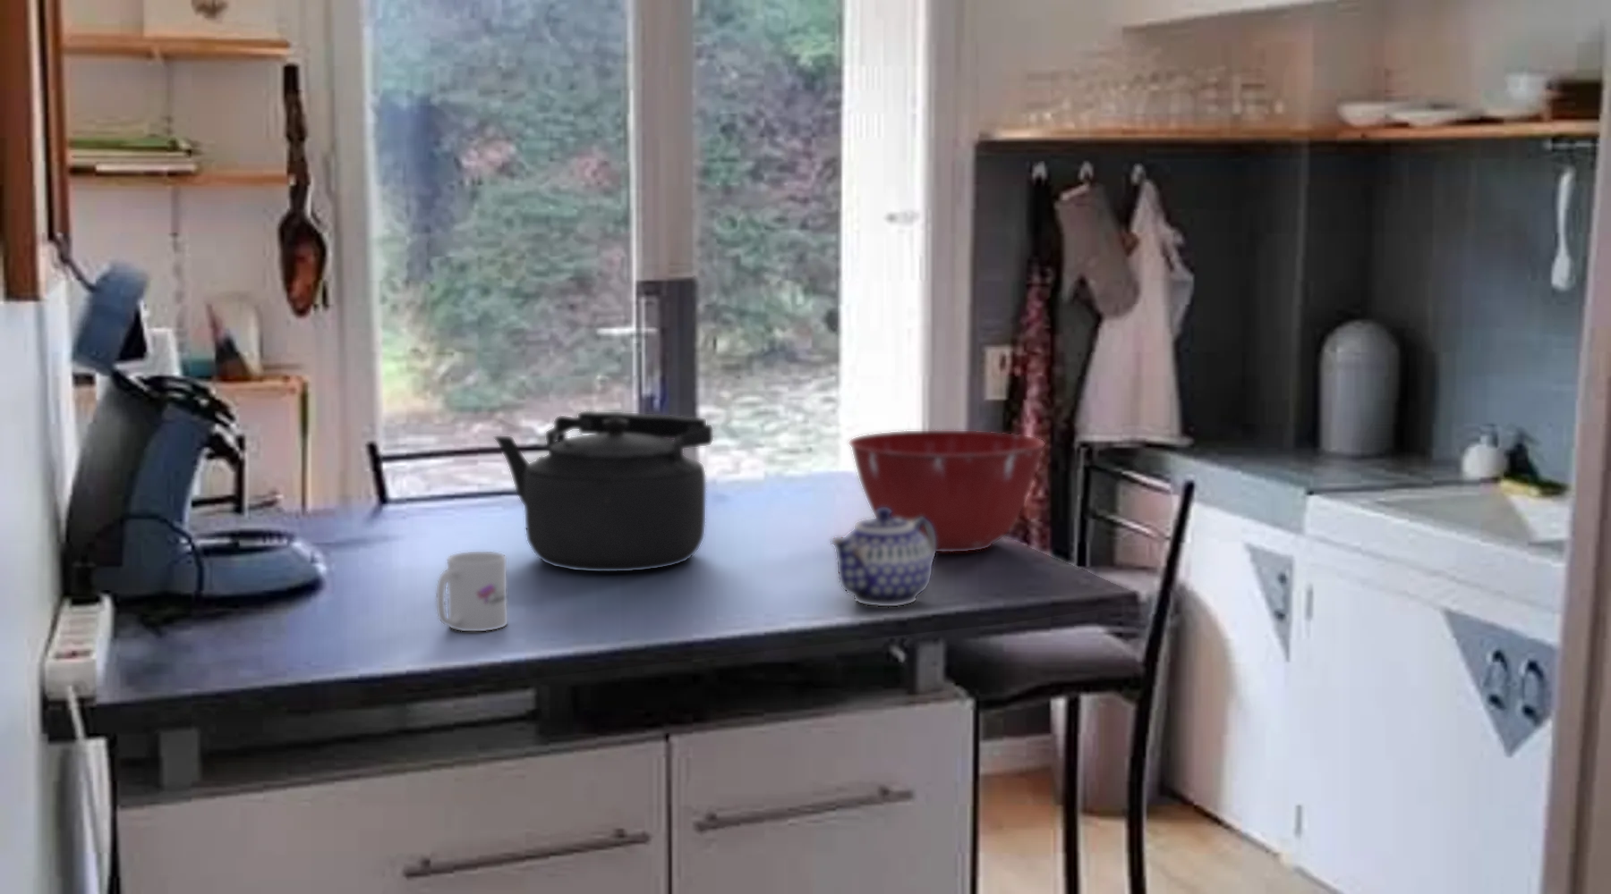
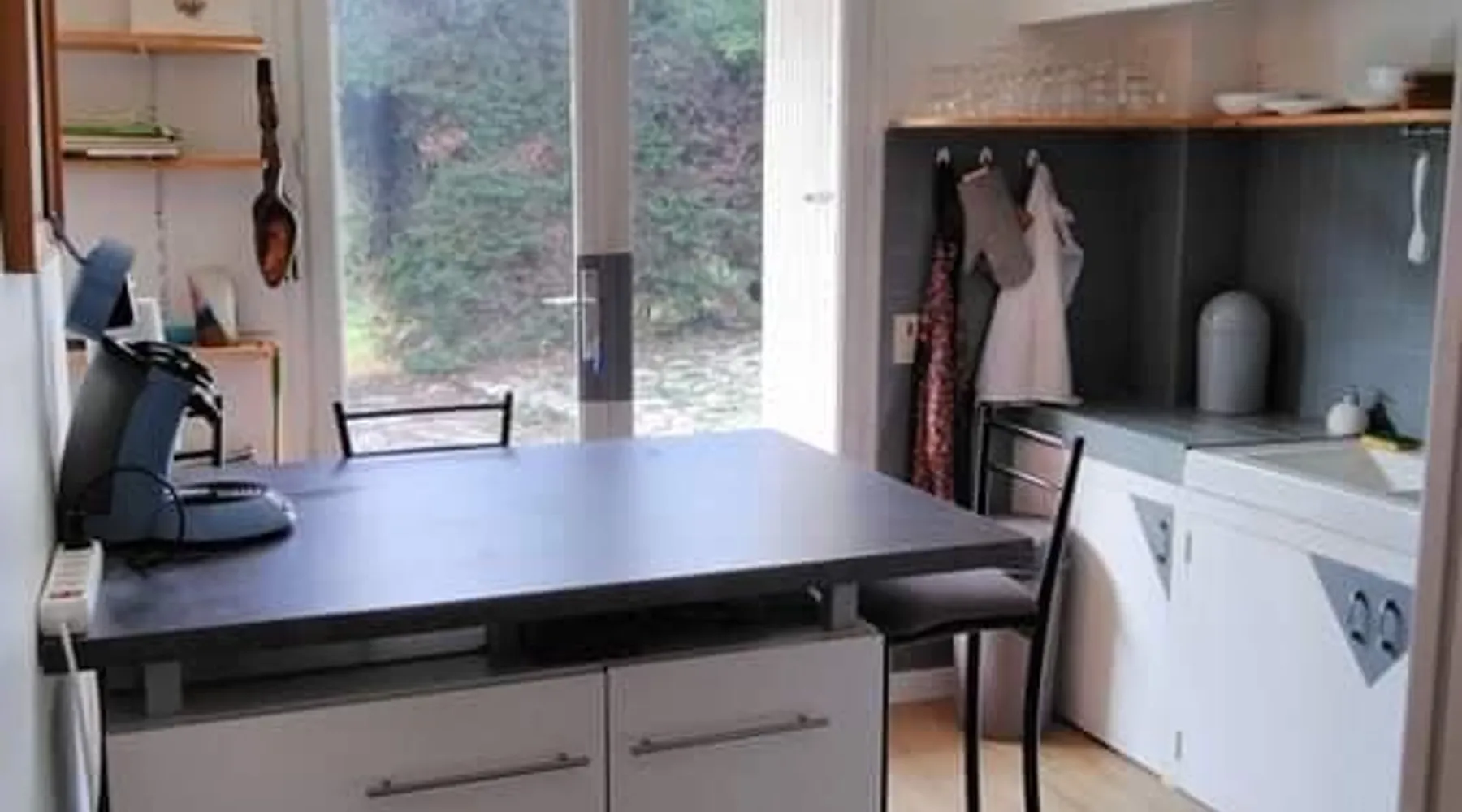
- kettle (612, 487)
- mug (468, 592)
- mixing bowl (945, 492)
- teapot (884, 554)
